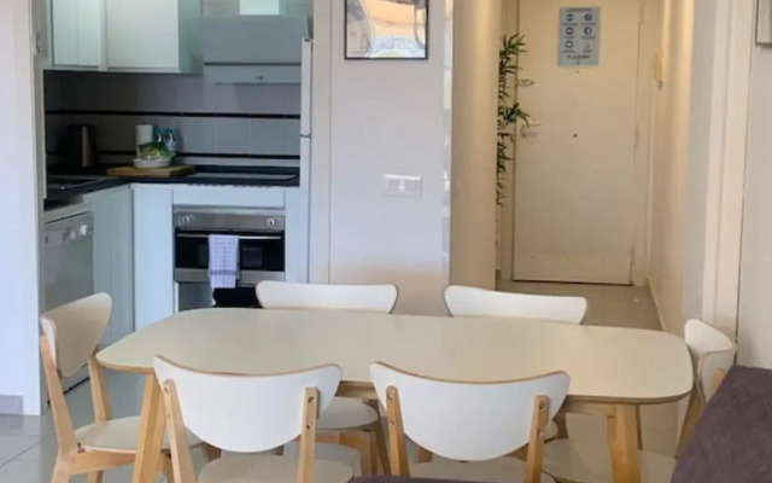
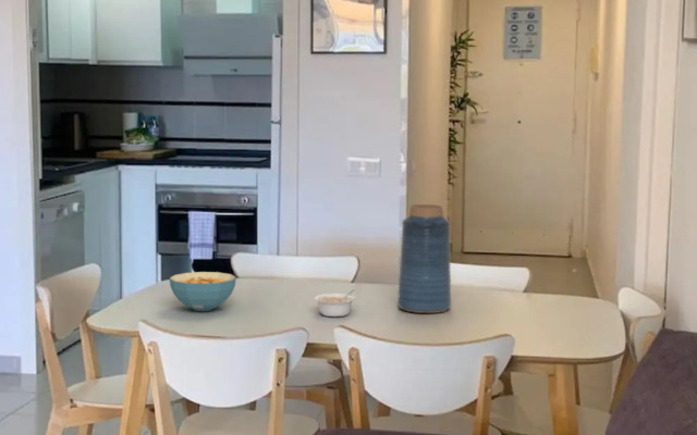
+ legume (334, 303)
+ cereal bowl (203, 293)
+ vase (425, 257)
